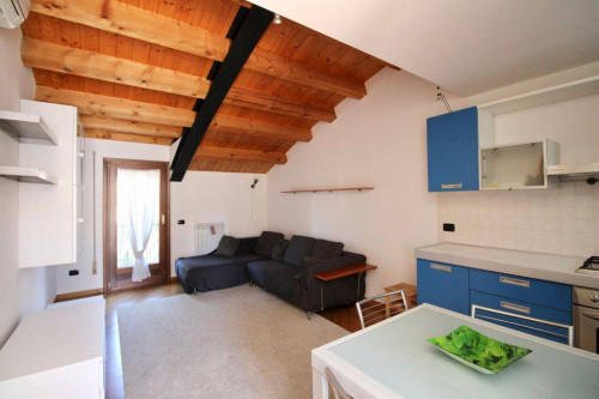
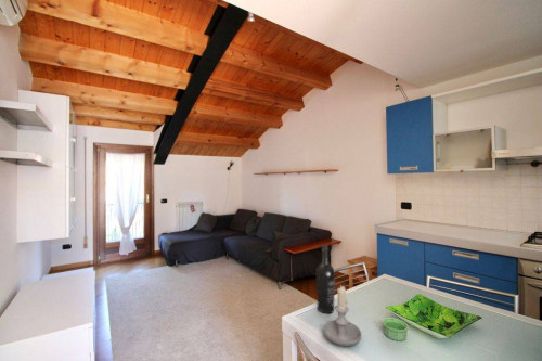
+ candle (341, 311)
+ wine bottle (325, 278)
+ ramekin (395, 328)
